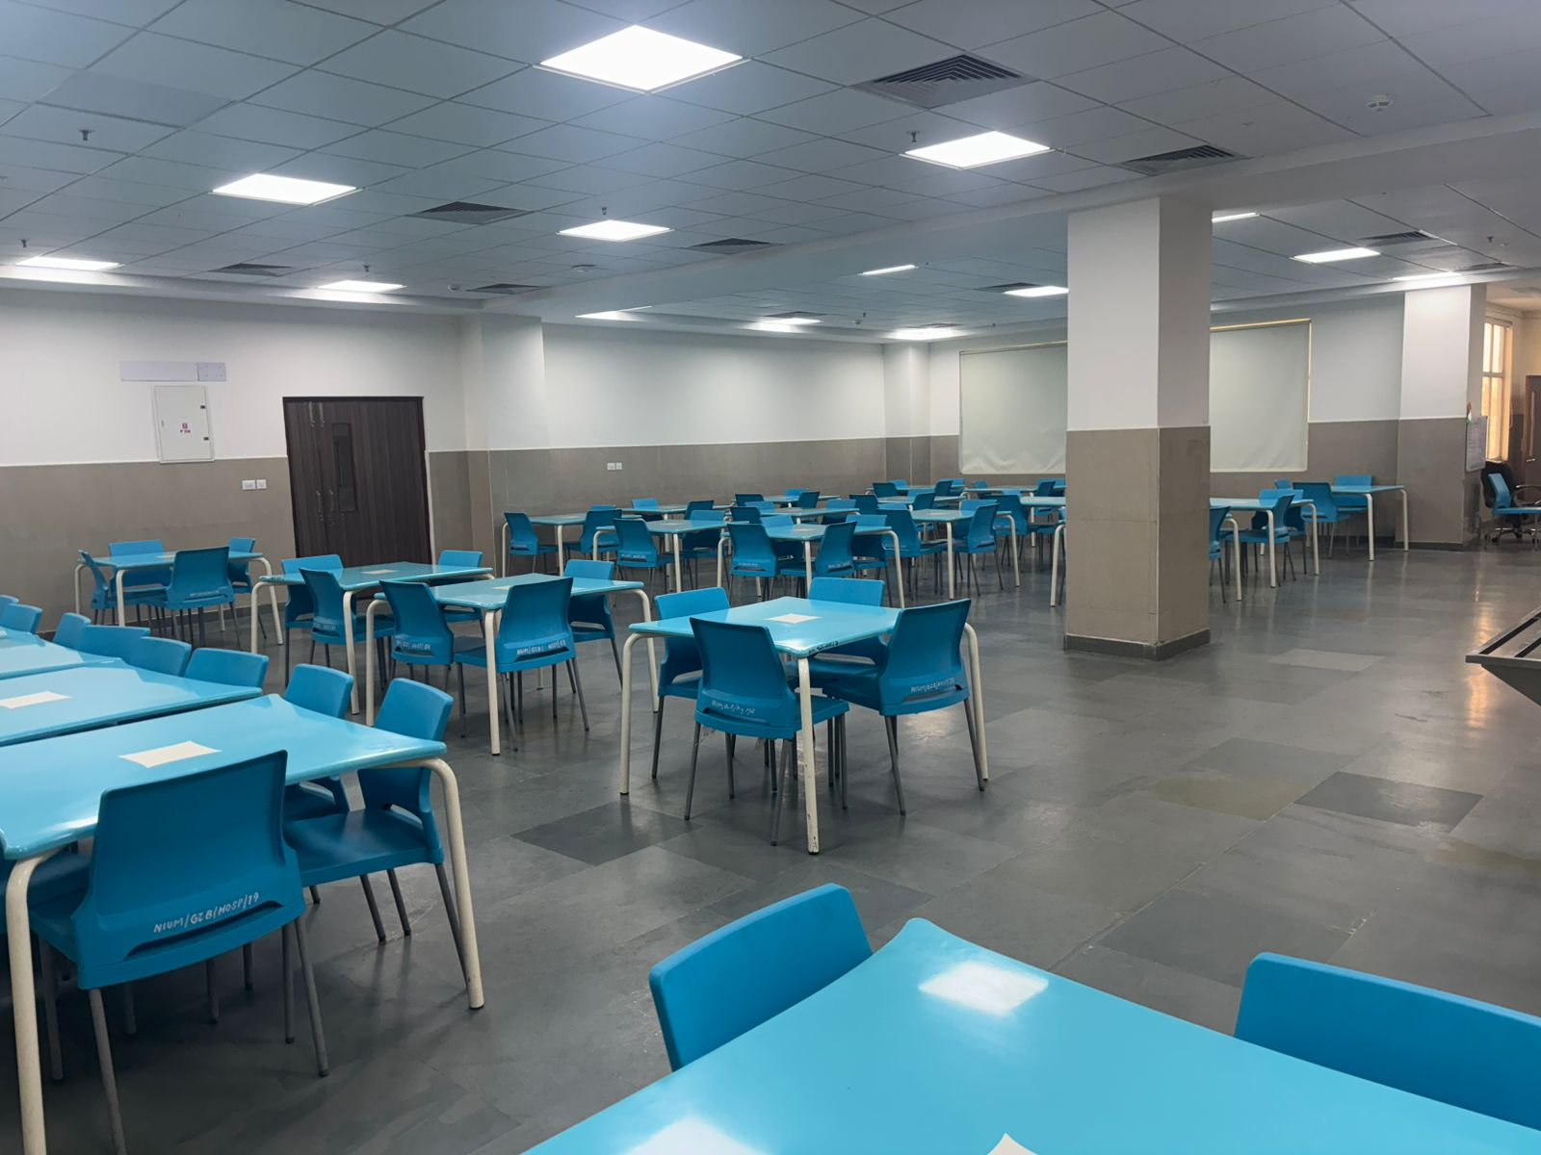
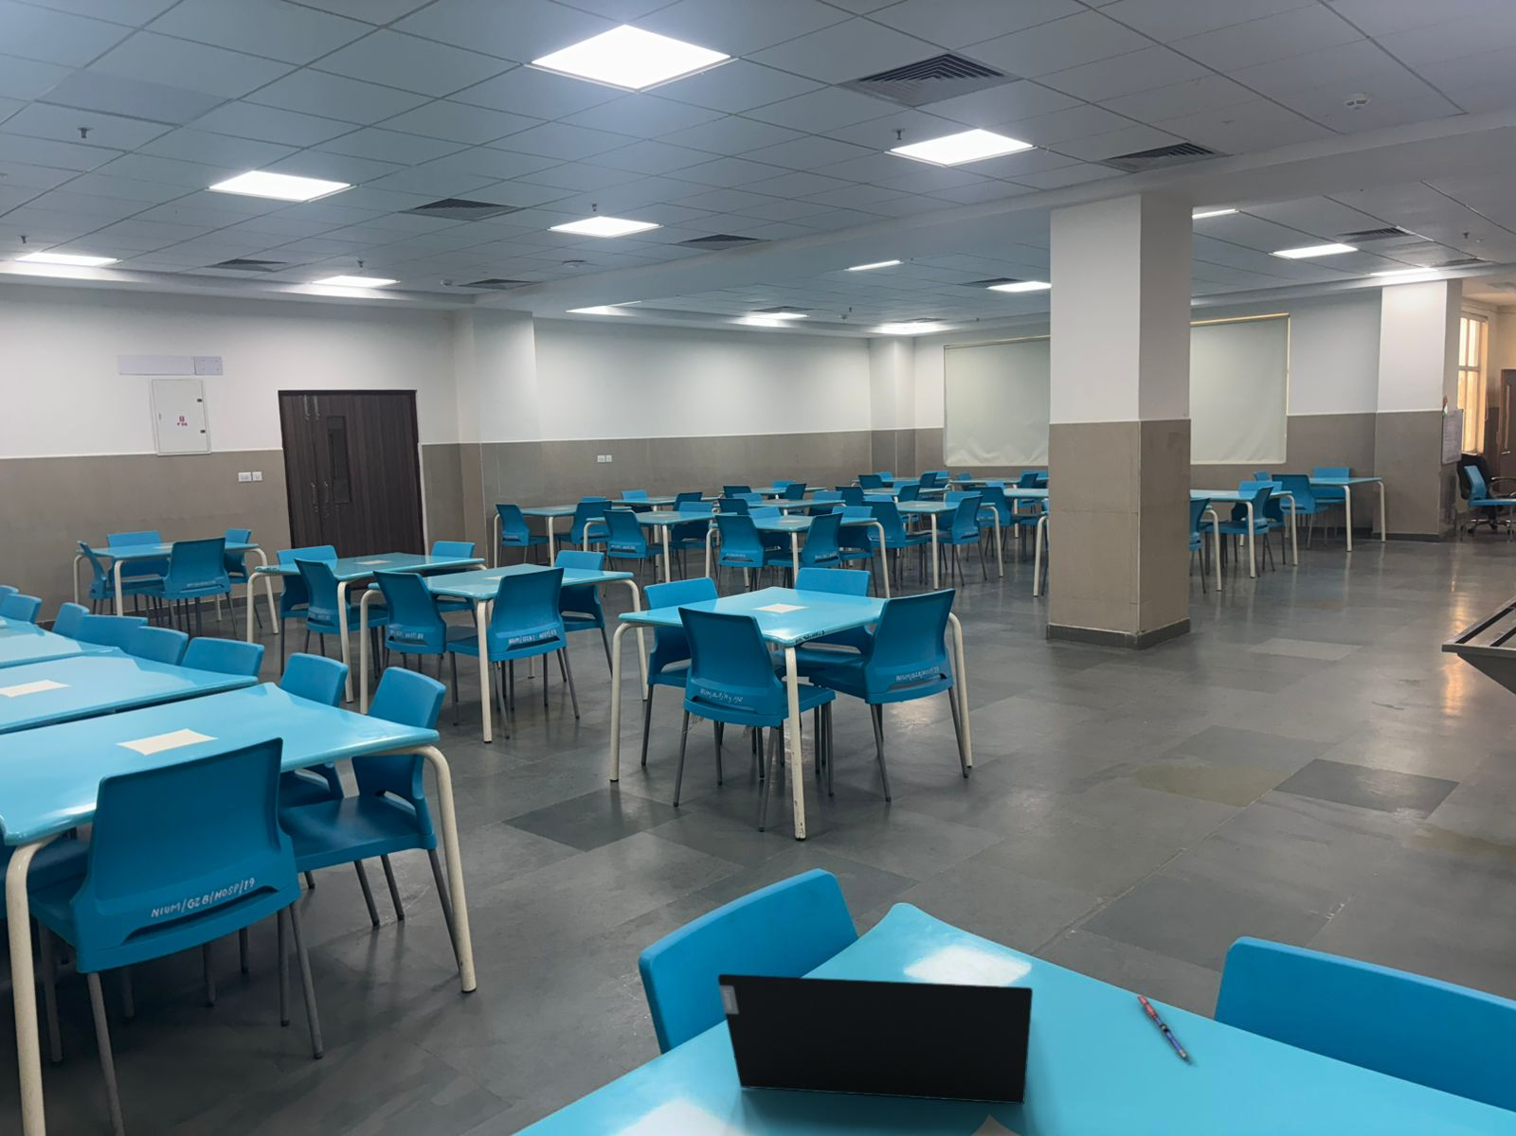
+ pen (1161, 1024)
+ laptop computer (880, 989)
